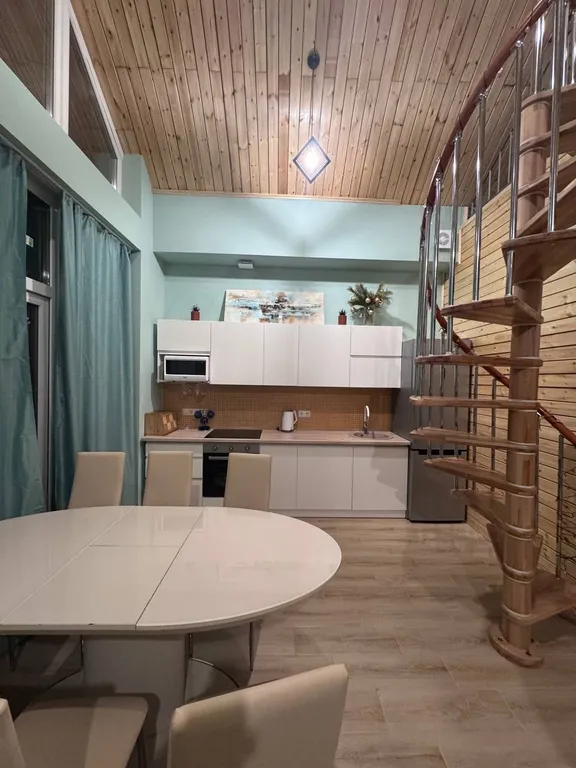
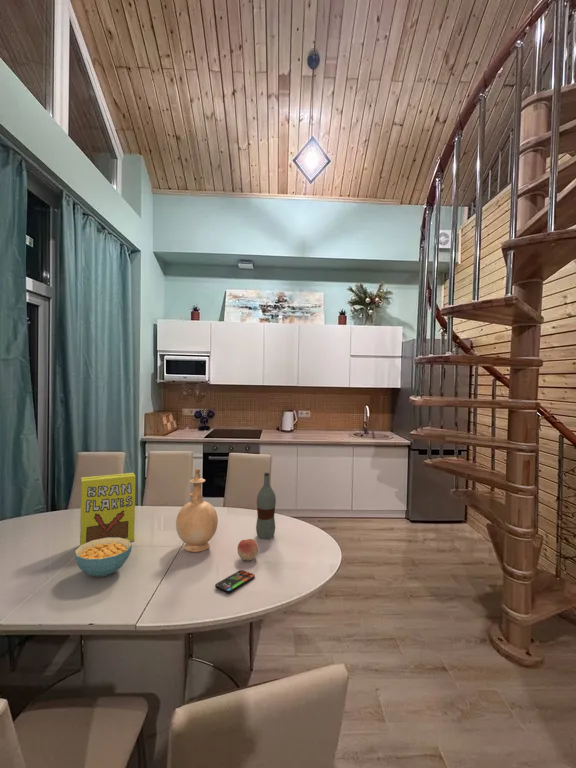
+ cereal box (108, 509)
+ fruit (247, 549)
+ cereal bowl (103, 560)
+ bottle (266, 504)
+ vase (197, 507)
+ smartphone (235, 580)
